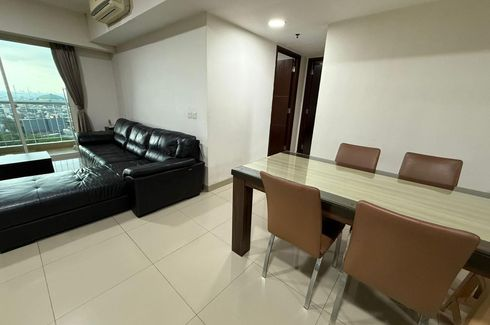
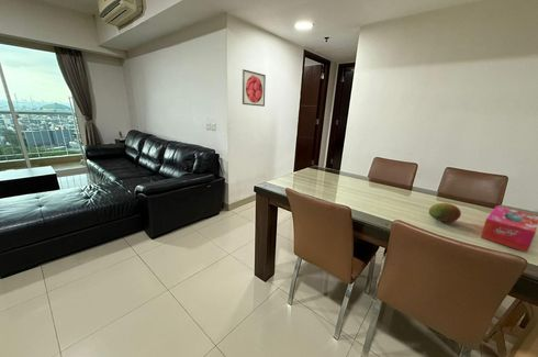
+ tissue box (509, 225)
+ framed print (254, 89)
+ fruit (444, 212)
